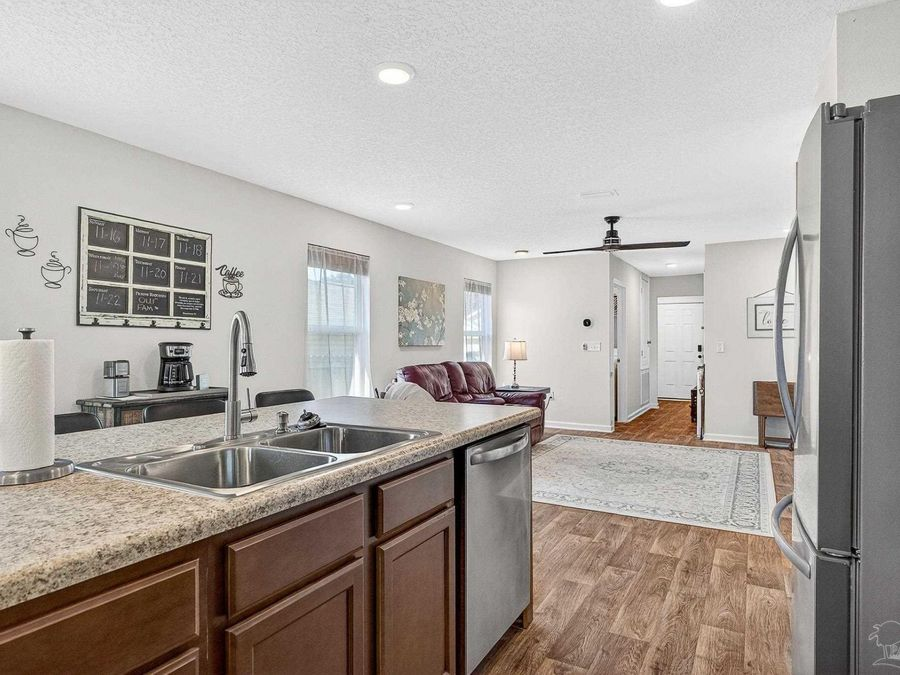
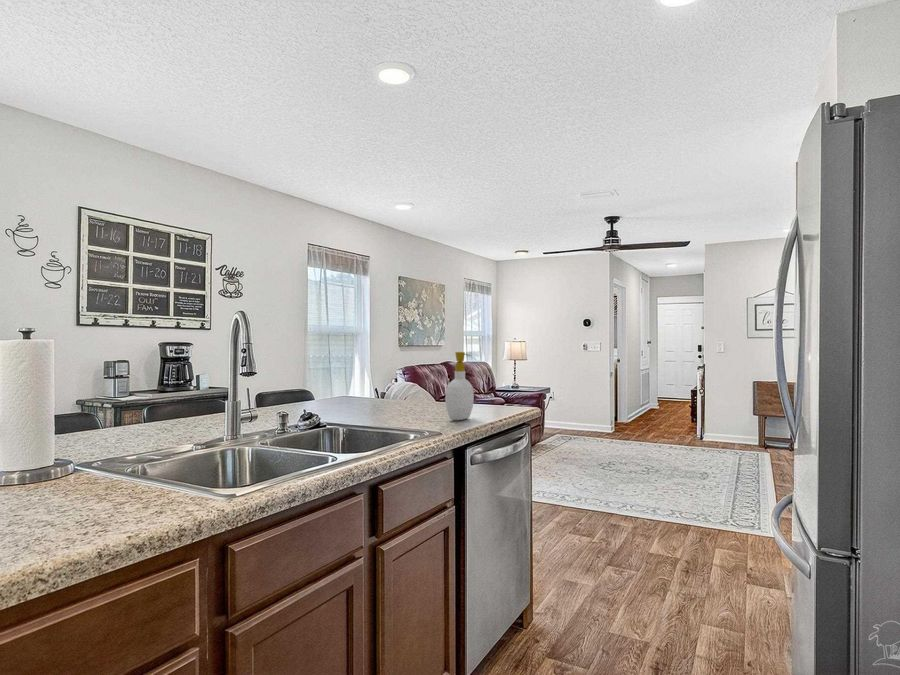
+ soap bottle (460, 385)
